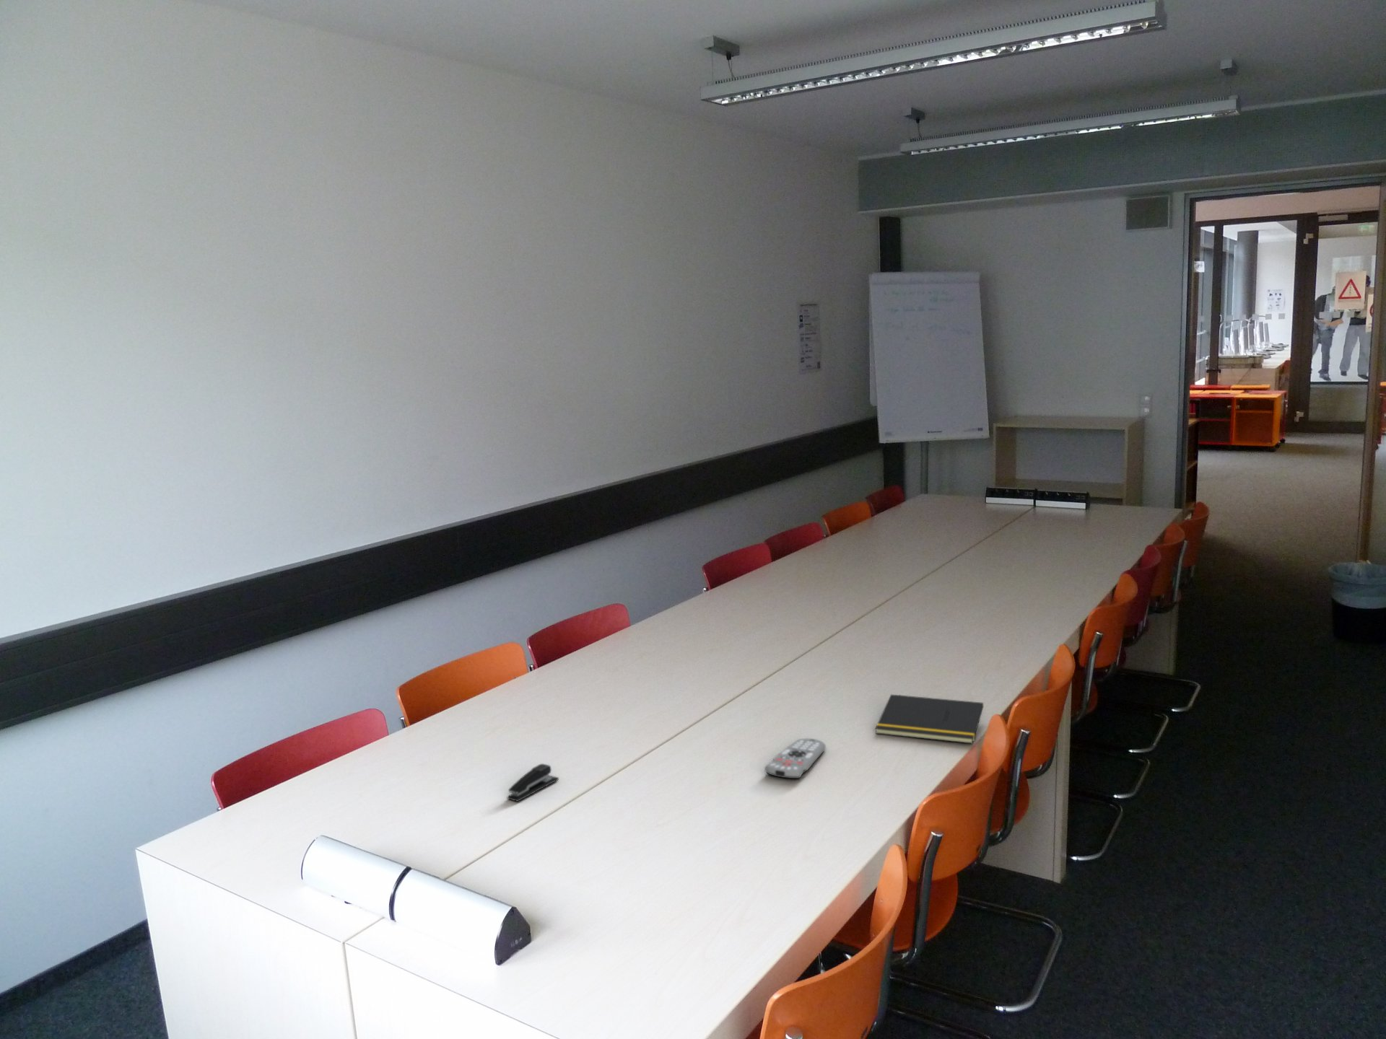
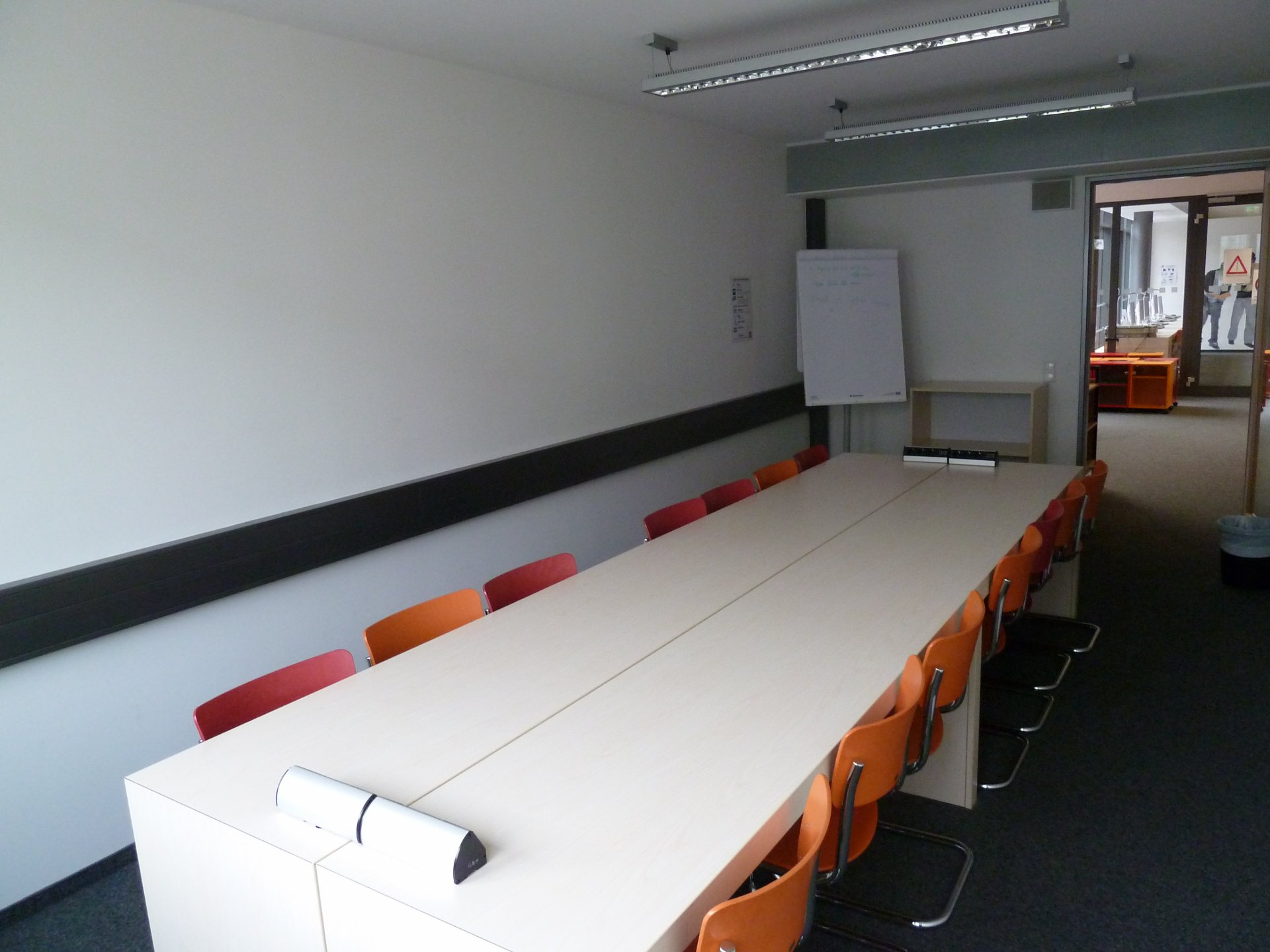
- notepad (930, 717)
- stapler (531, 780)
- remote control (798, 757)
